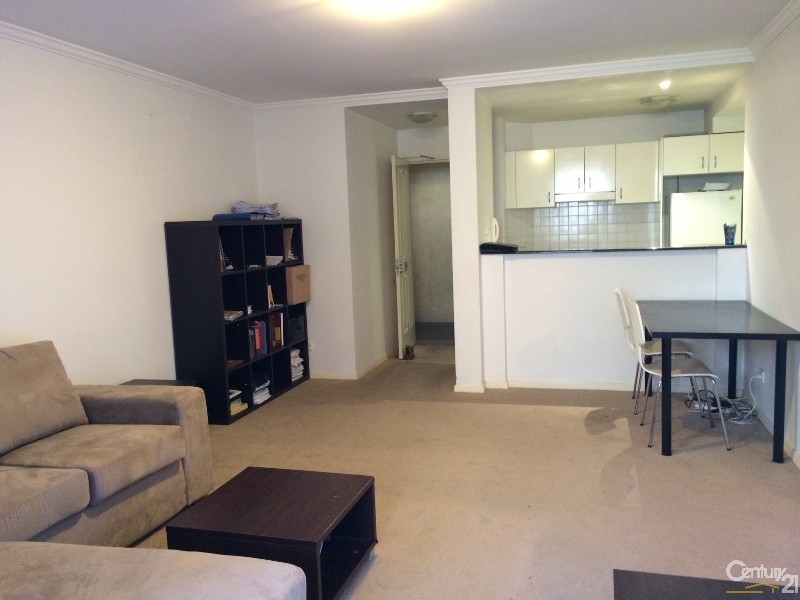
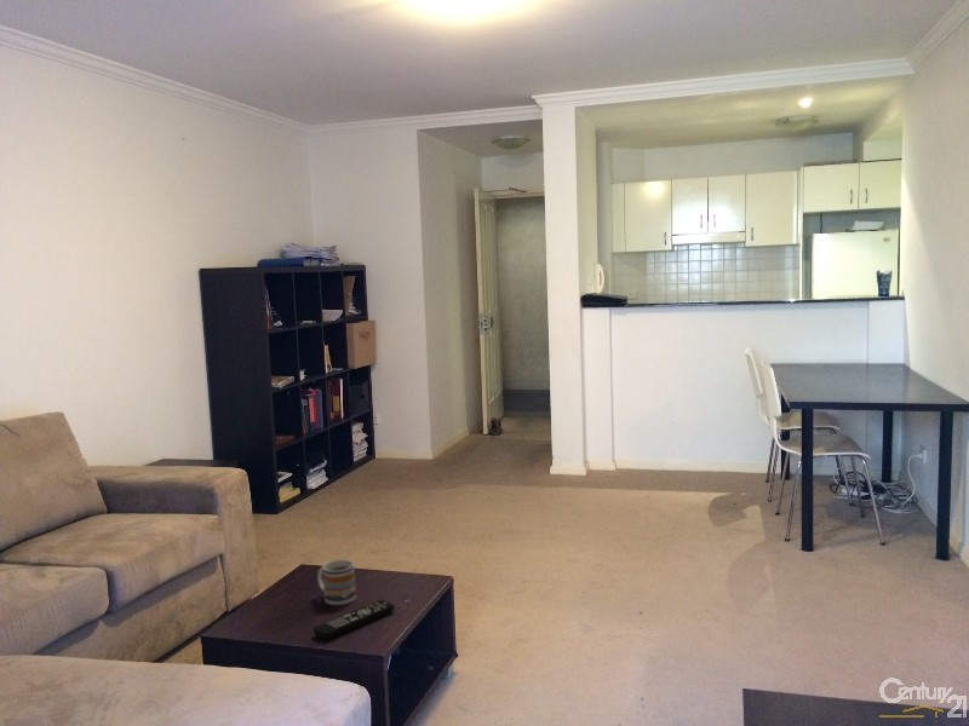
+ mug (337, 581)
+ remote control (355, 618)
